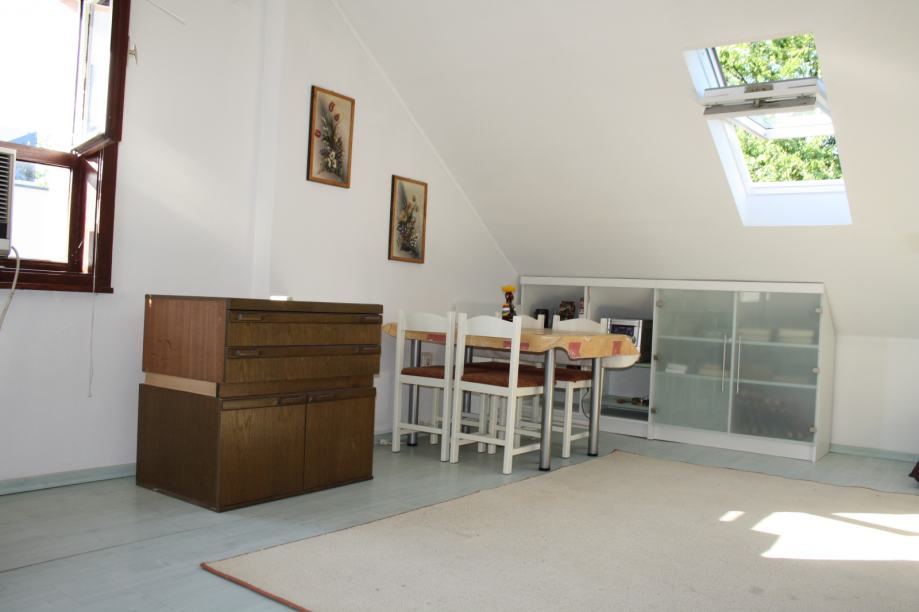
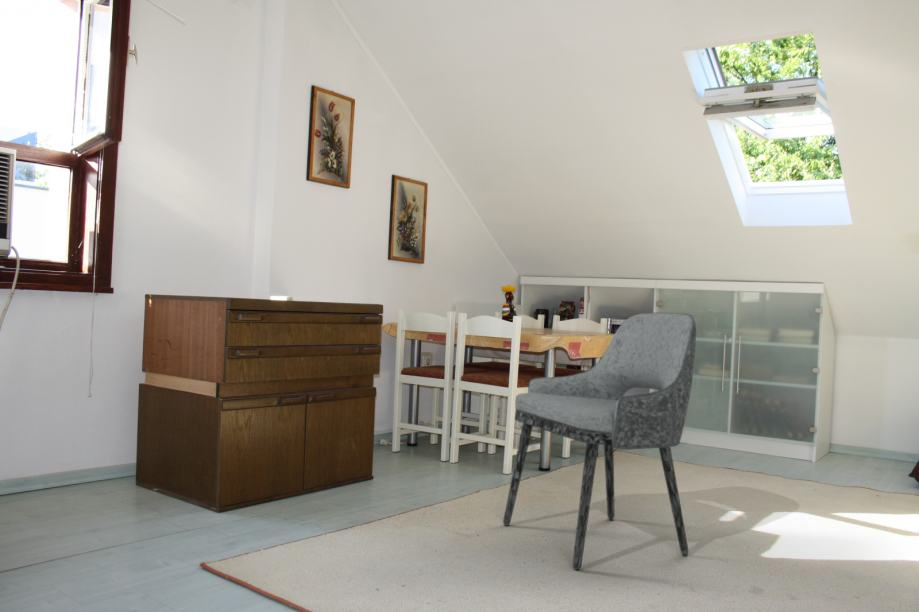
+ dining chair (608, 424)
